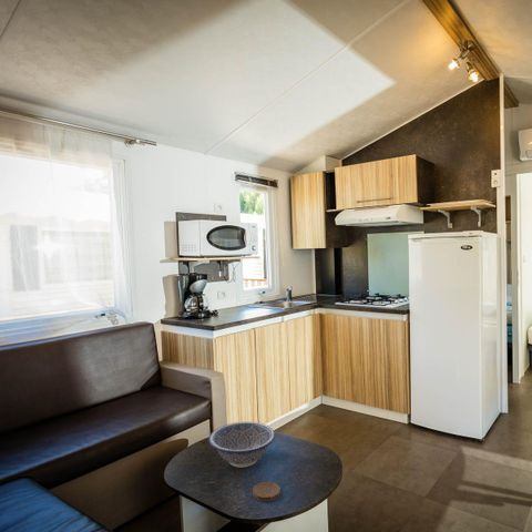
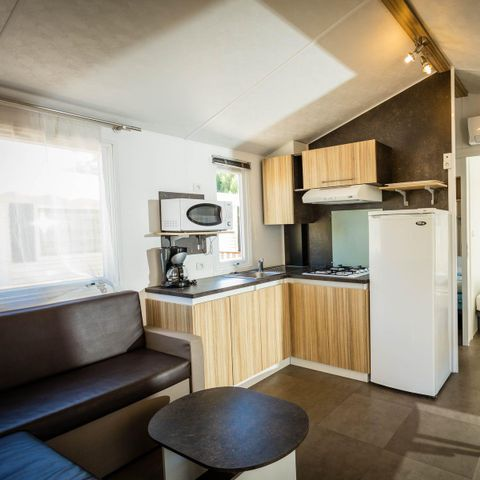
- coaster (266, 491)
- decorative bowl (242, 448)
